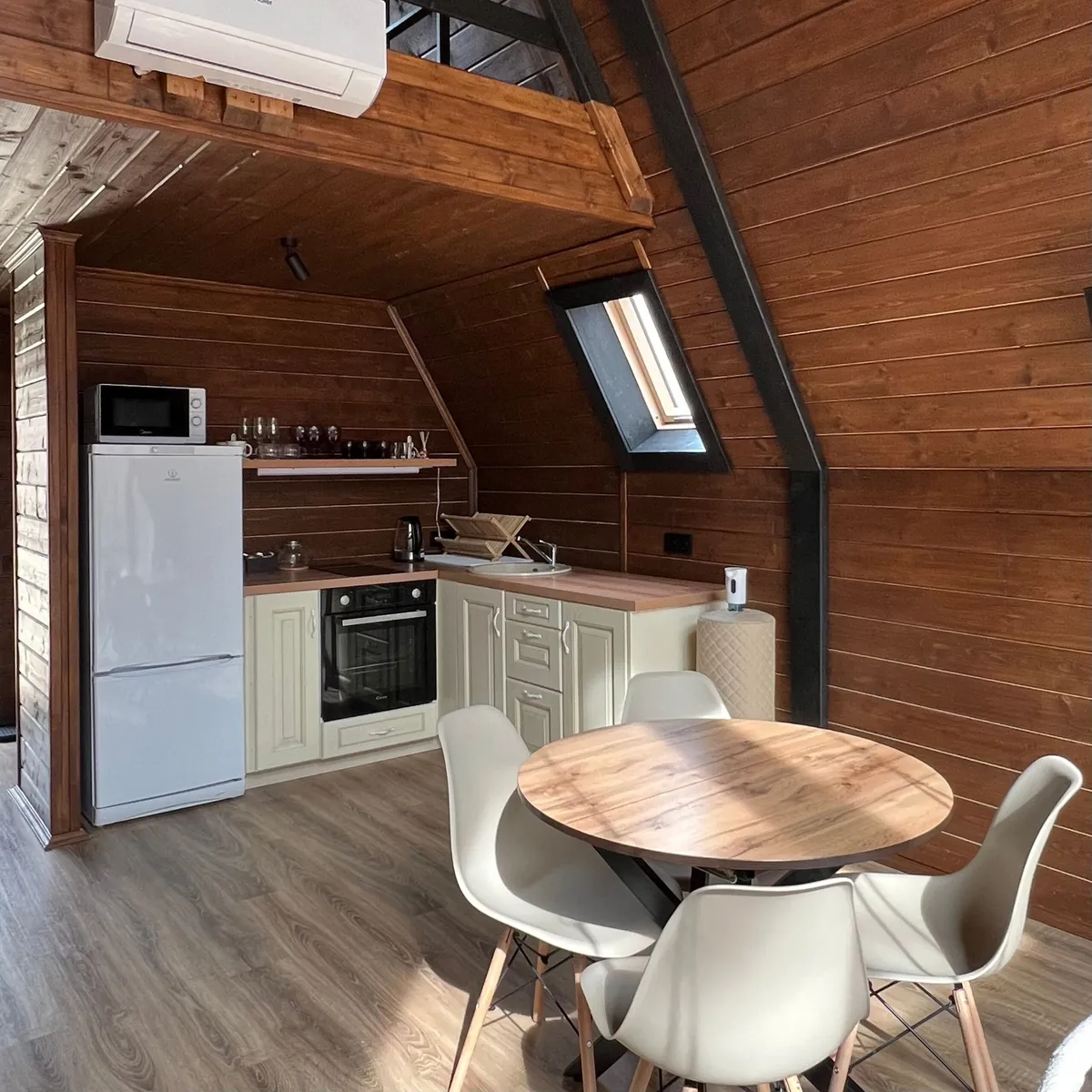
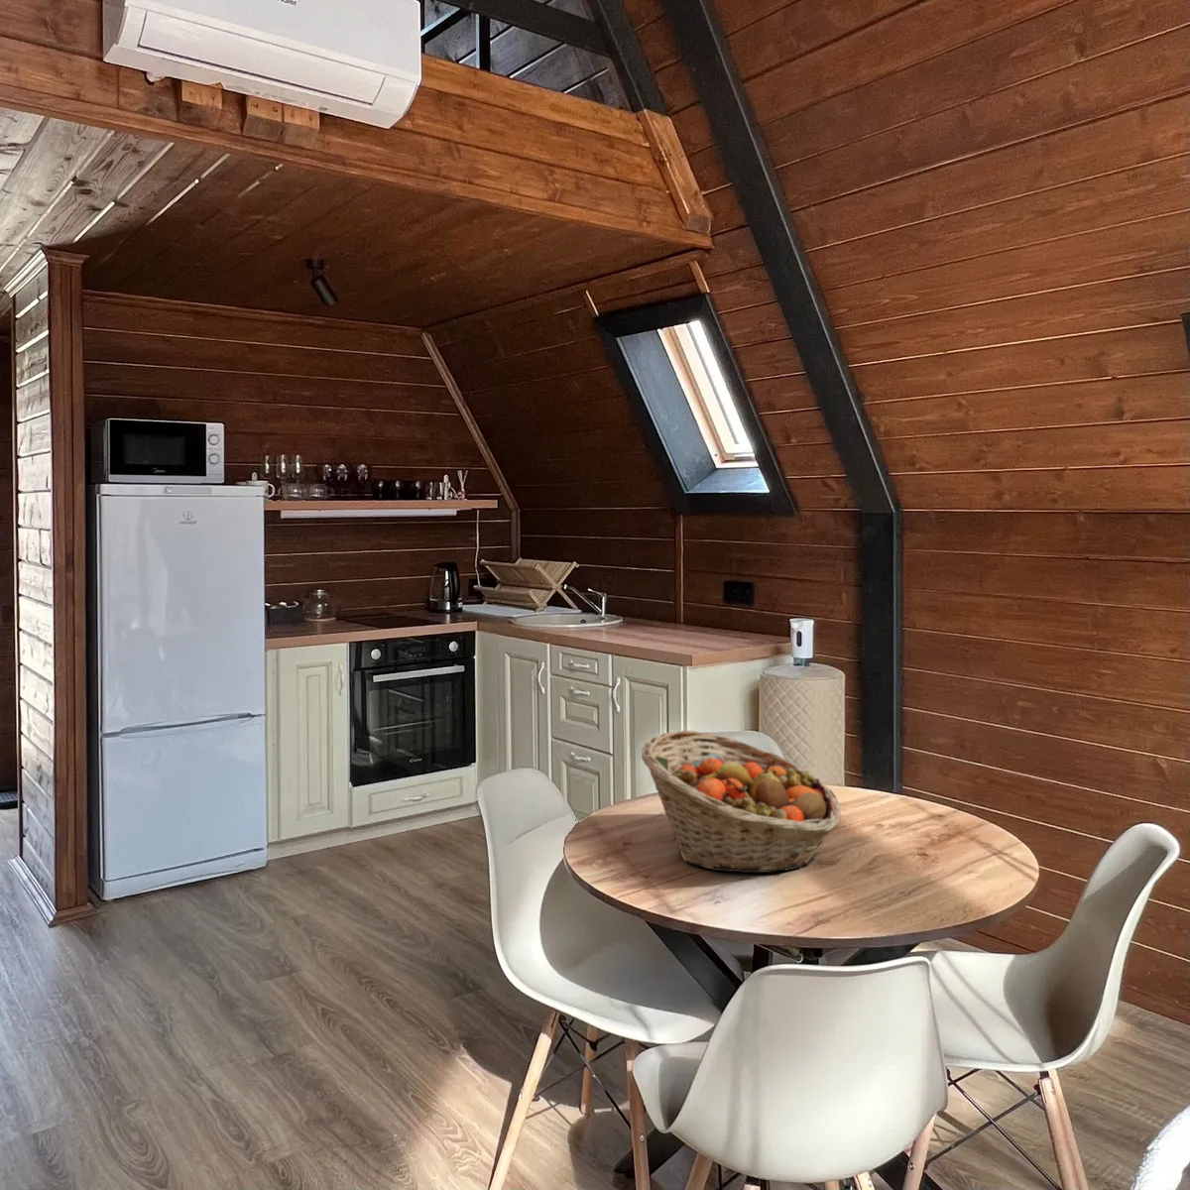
+ fruit basket (741, 796)
